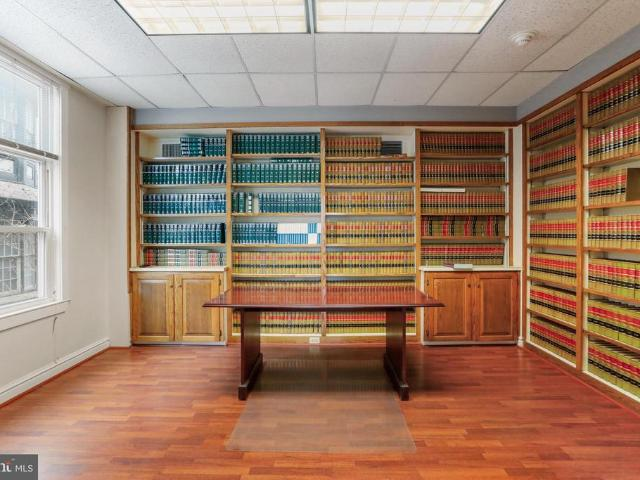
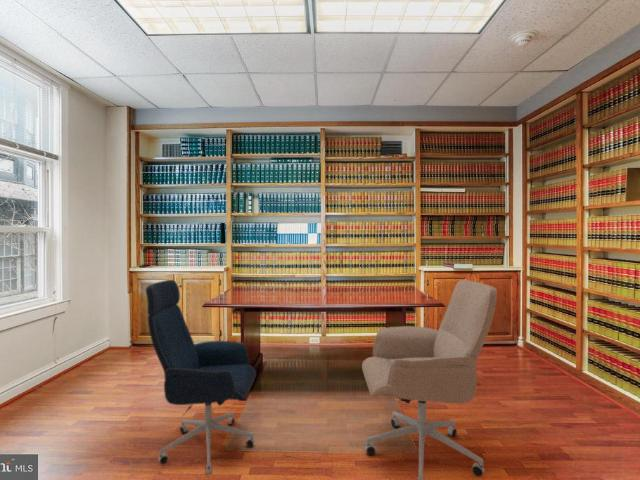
+ office chair (425, 368)
+ office chair (203, 364)
